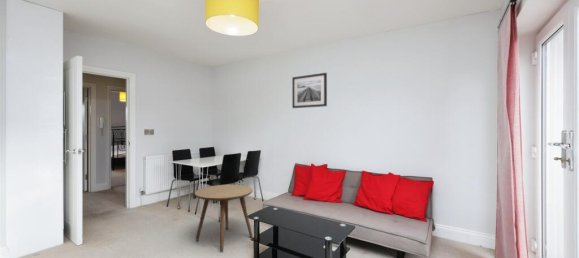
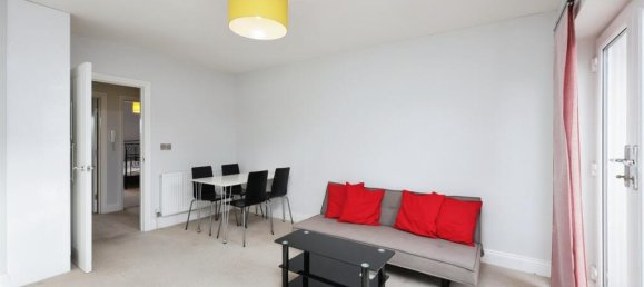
- wall art (308, 91)
- side table (224, 214)
